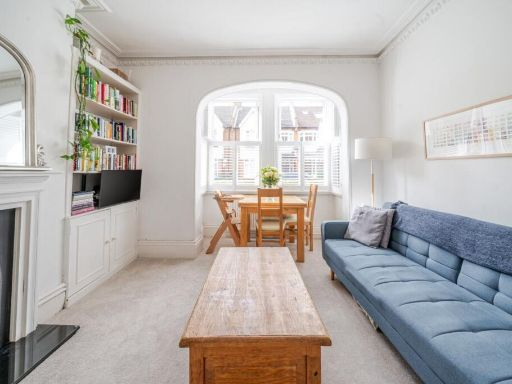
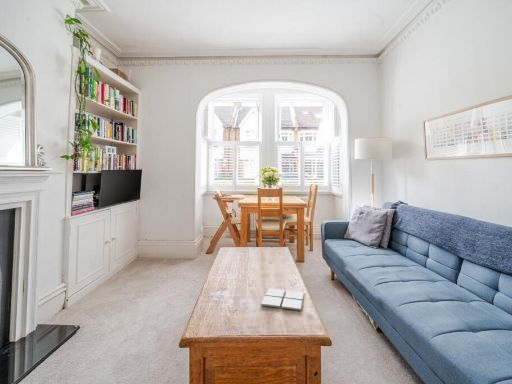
+ drink coaster (284, 298)
